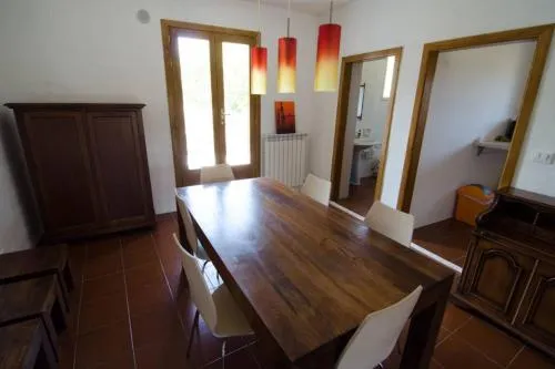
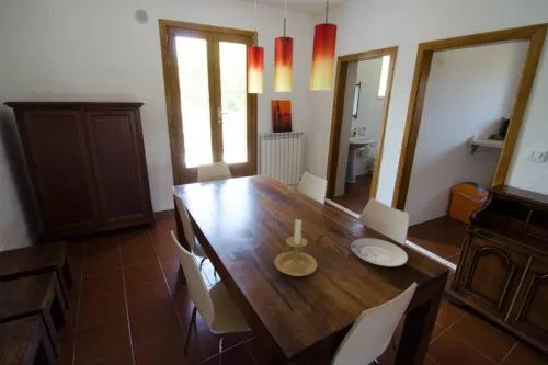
+ plate (377, 253)
+ candle holder (296, 243)
